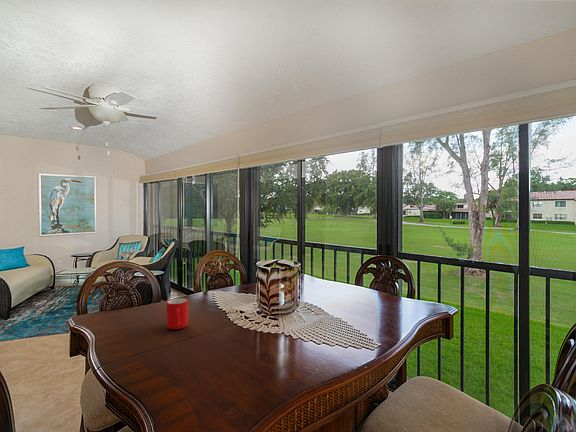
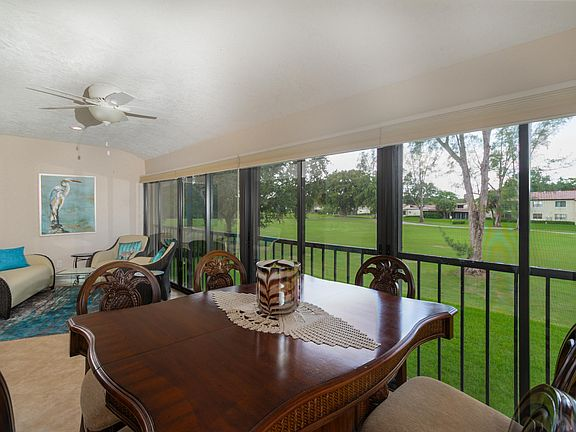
- cup (177, 315)
